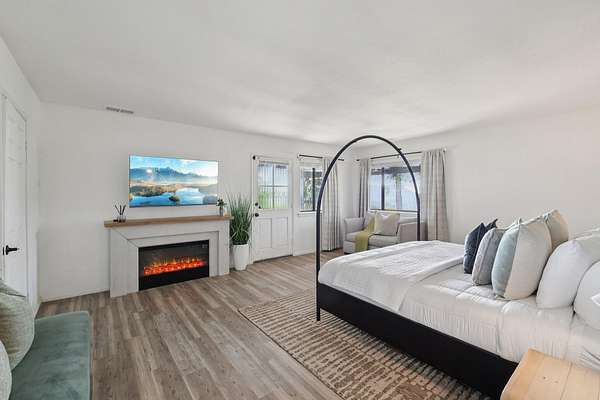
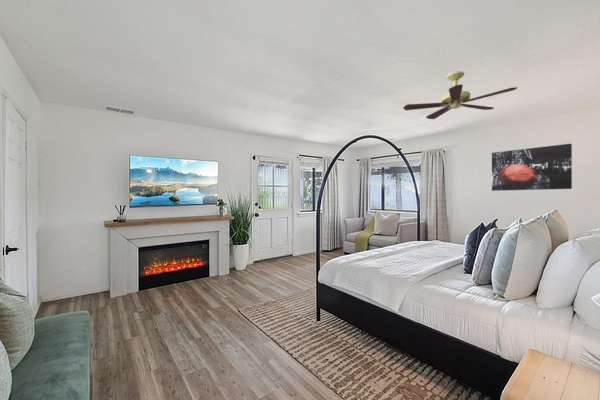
+ ceiling fan (454, 89)
+ wall art (528, 169)
